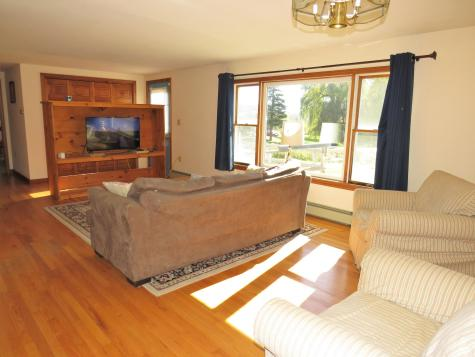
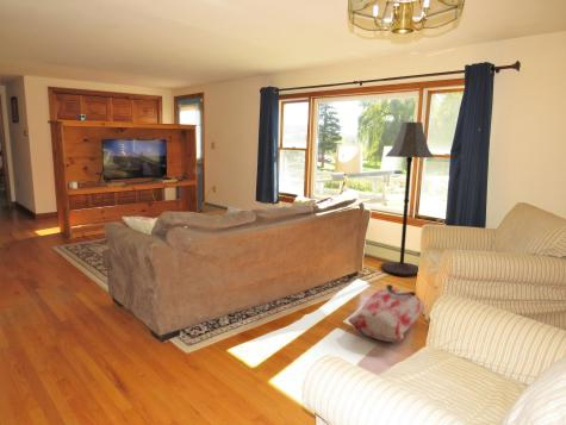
+ floor lamp (406, 198)
+ bag (387, 311)
